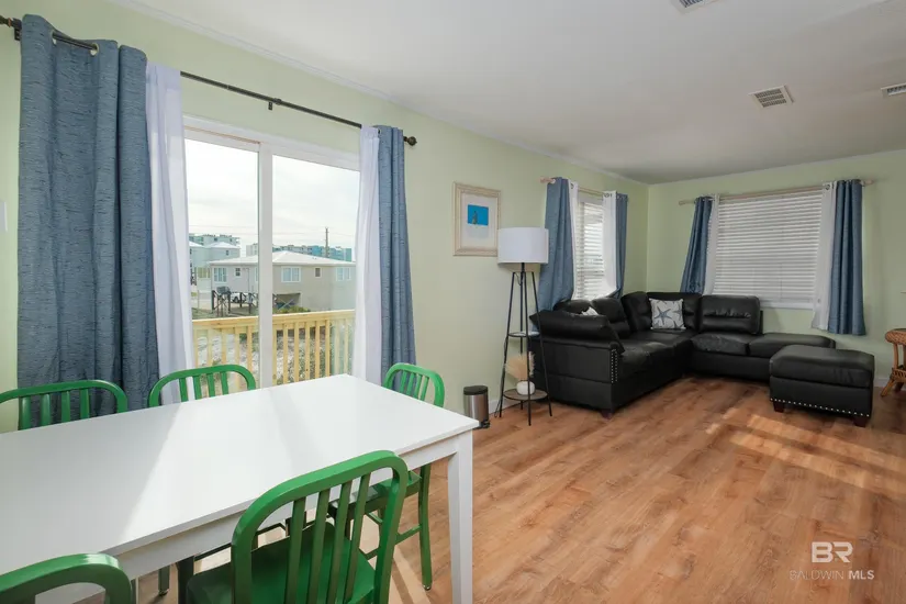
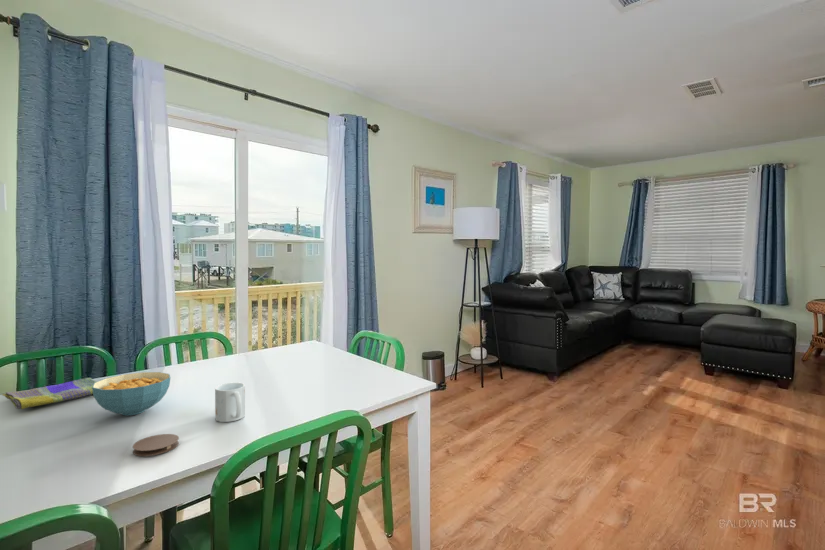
+ coaster (156, 444)
+ mug (232, 403)
+ dish towel (58, 391)
+ cereal bowl (133, 396)
